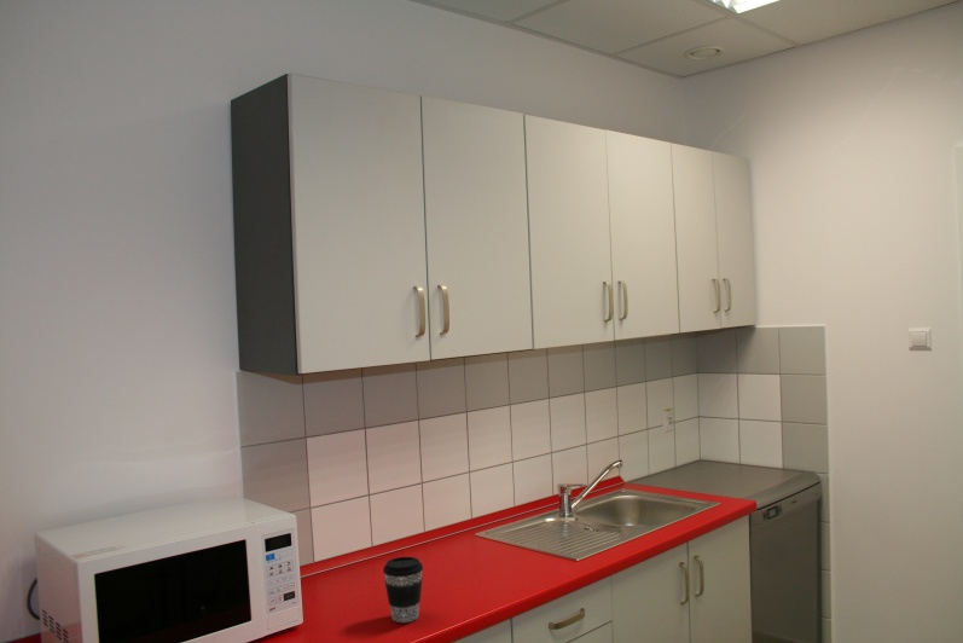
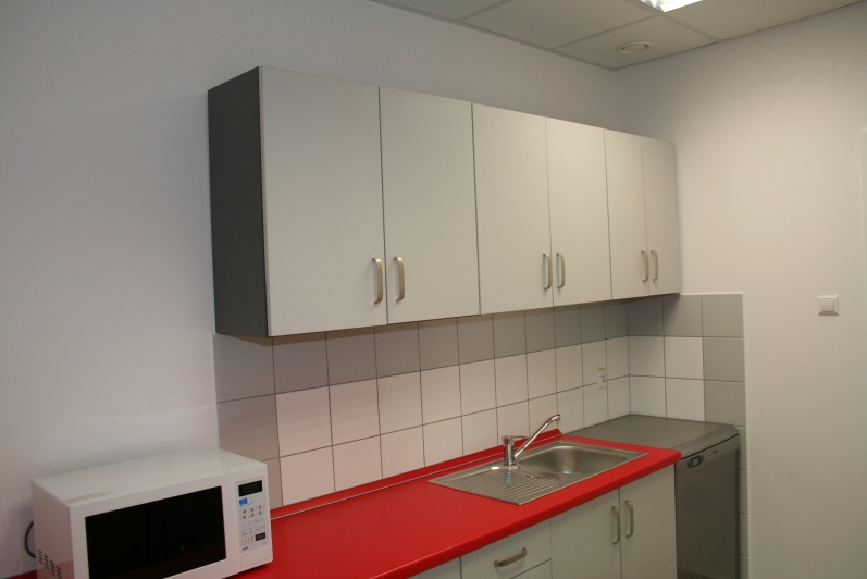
- coffee cup (404, 589)
